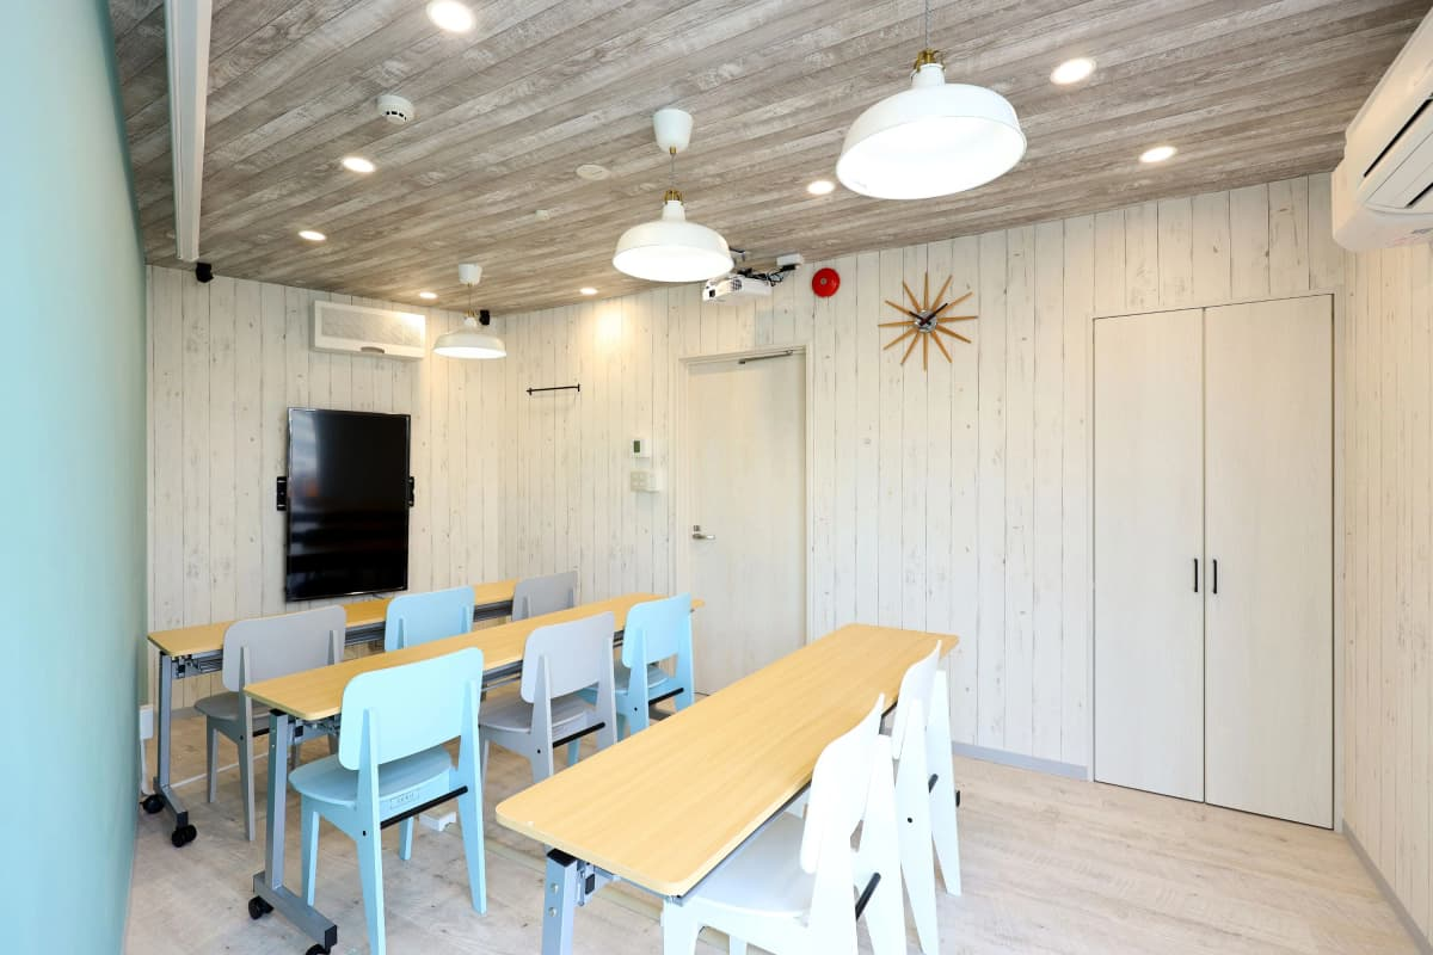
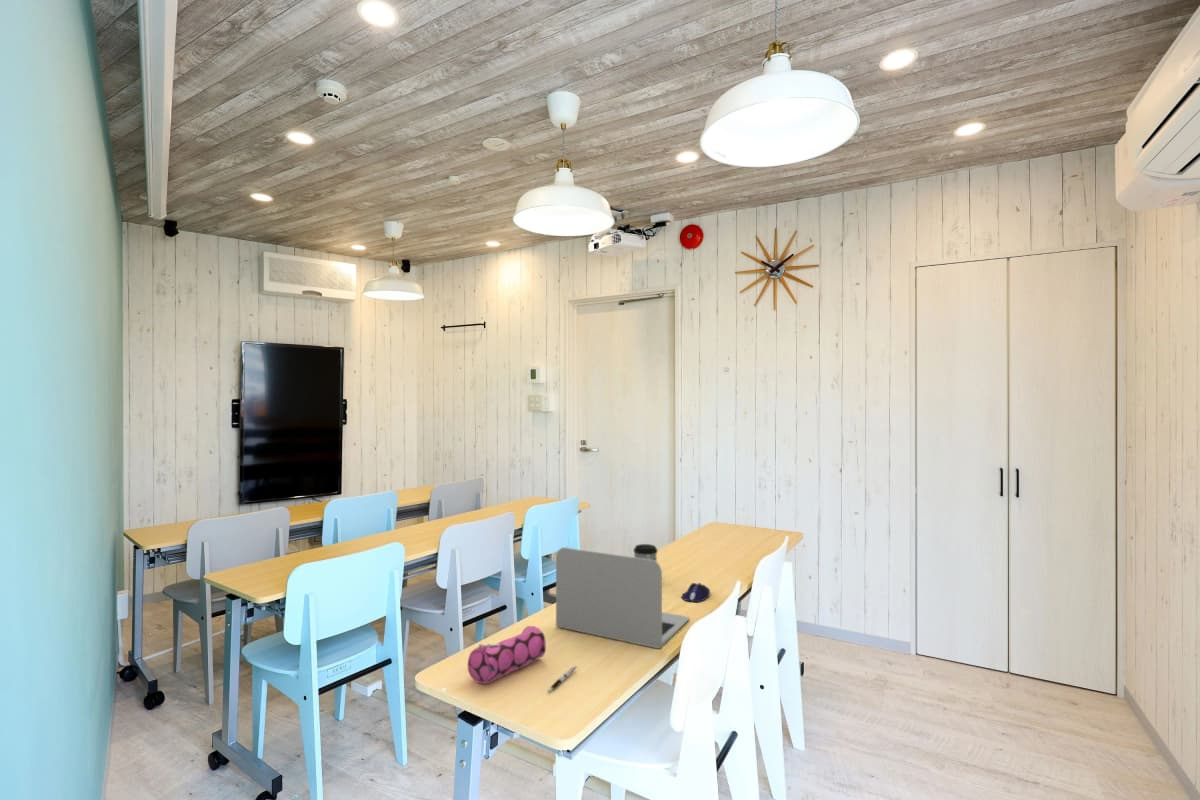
+ pencil case (509, 651)
+ laptop (624, 584)
+ pen (562, 678)
+ computer mouse (696, 589)
+ coffee cup (645, 558)
